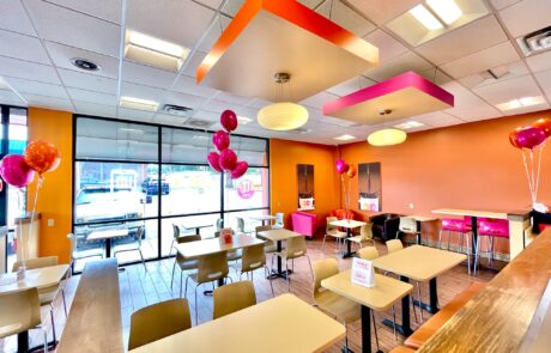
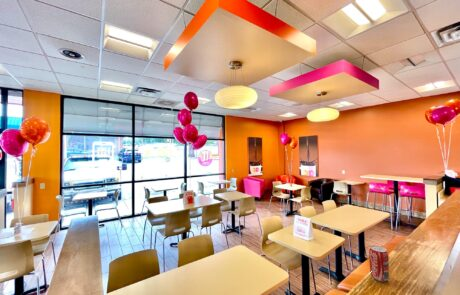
+ beverage can (378, 263)
